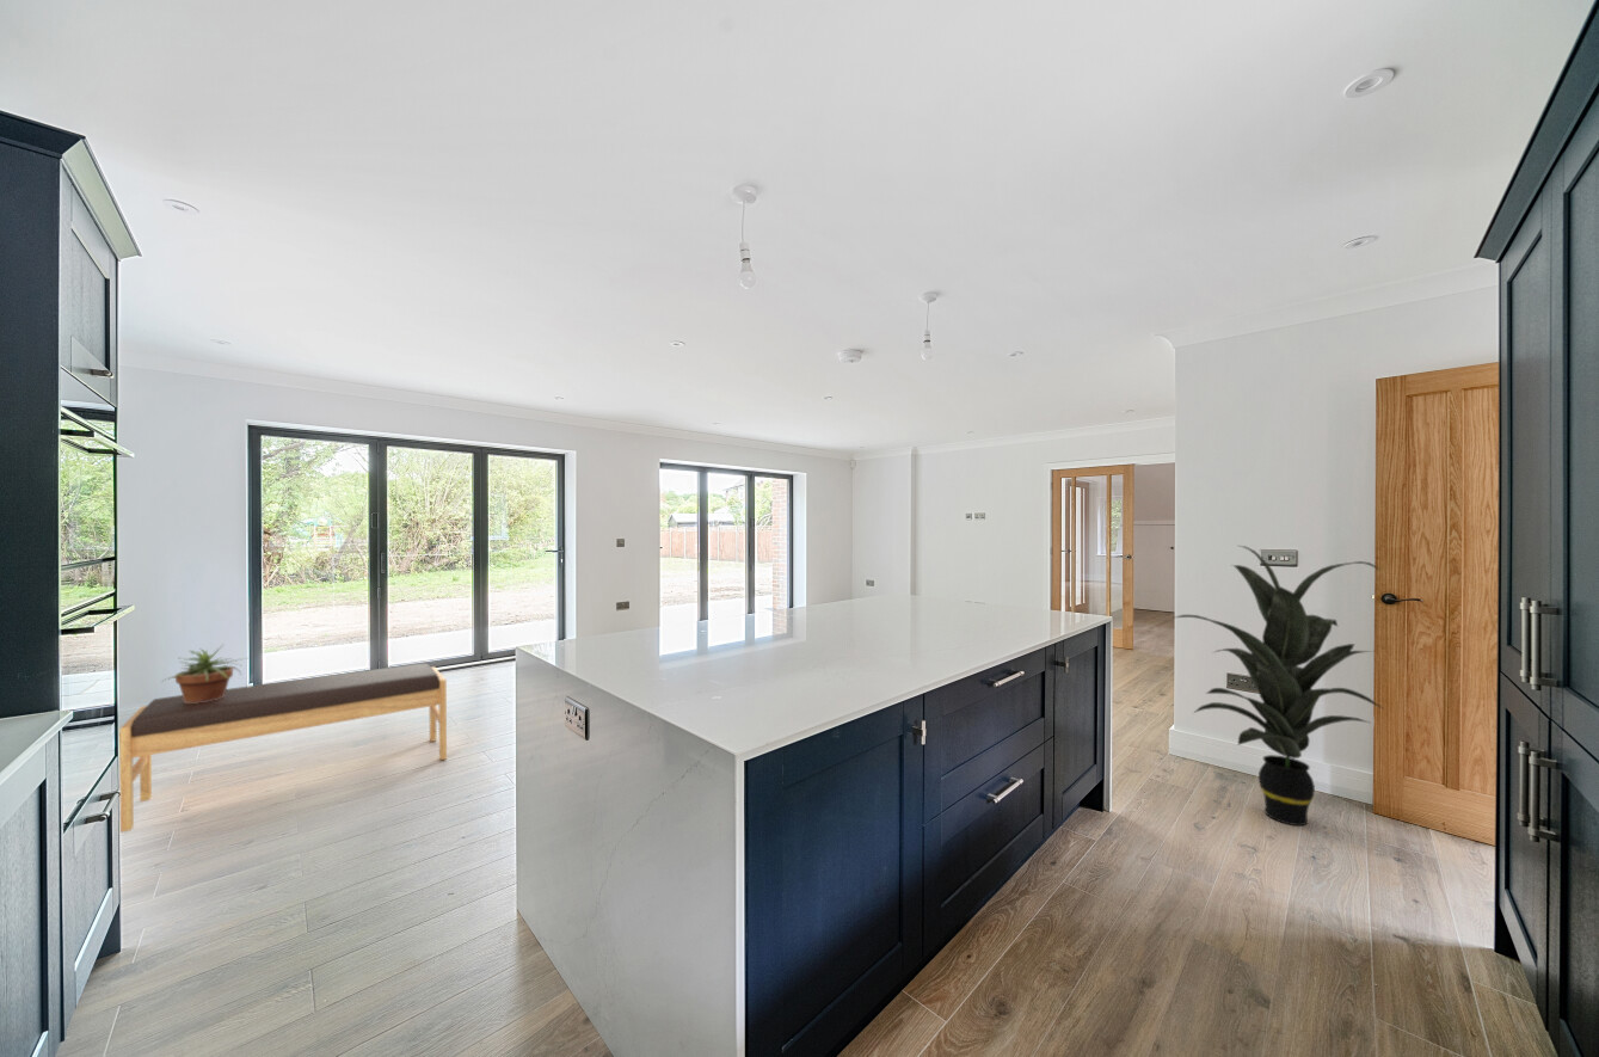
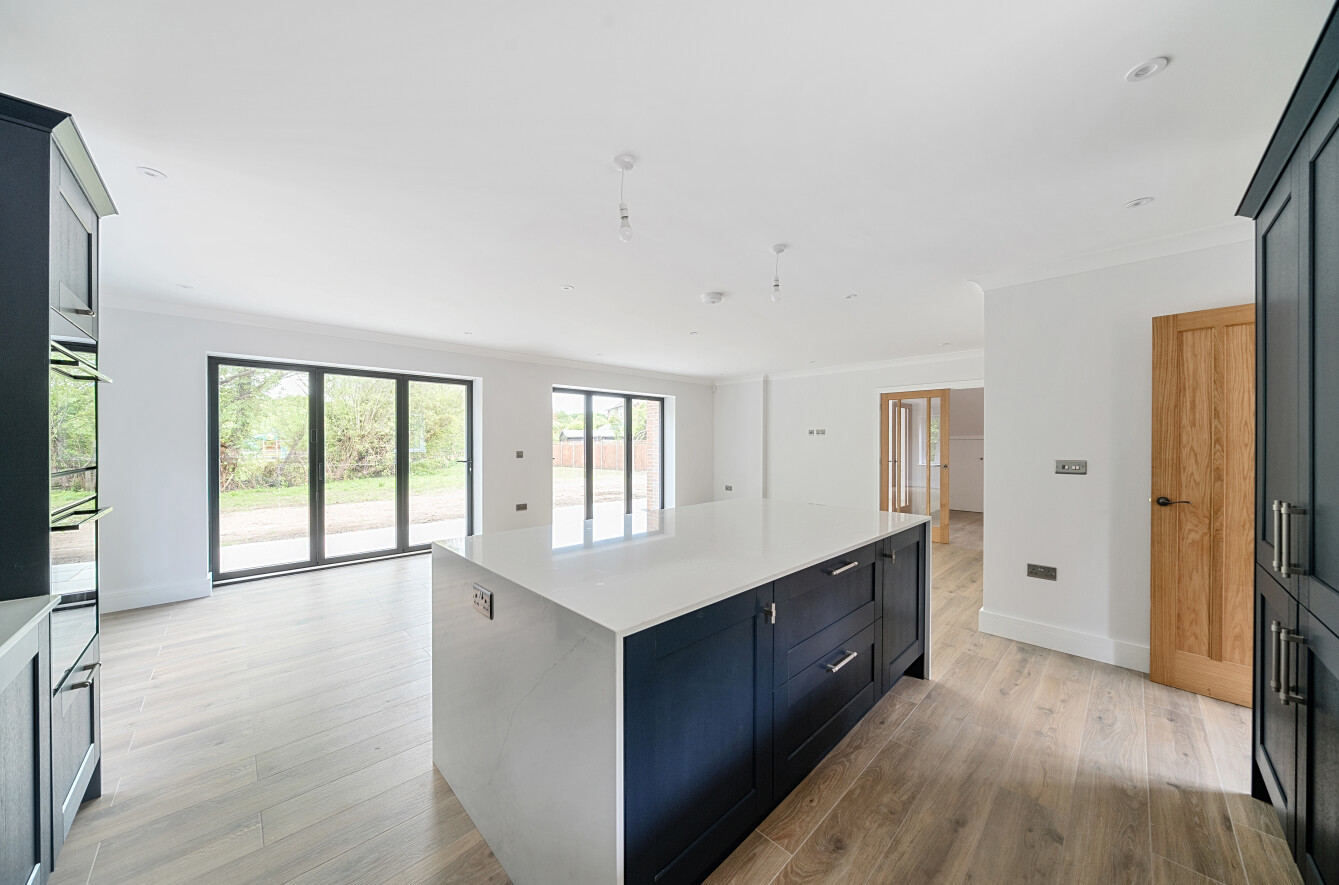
- potted plant (205, 672)
- indoor plant (1273, 678)
- bench (305, 727)
